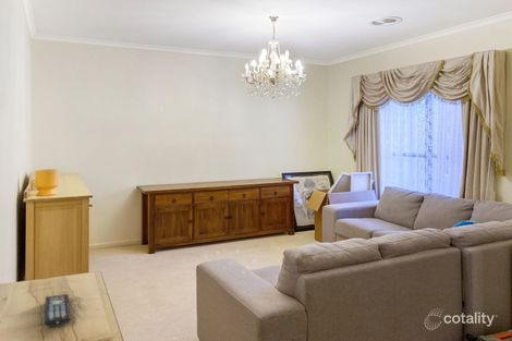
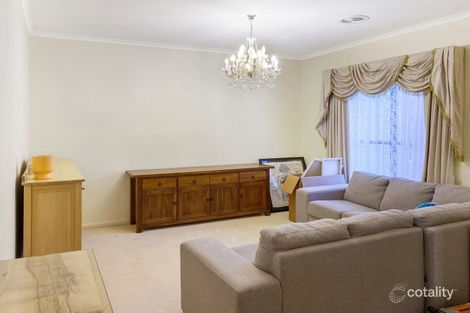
- remote control (57, 308)
